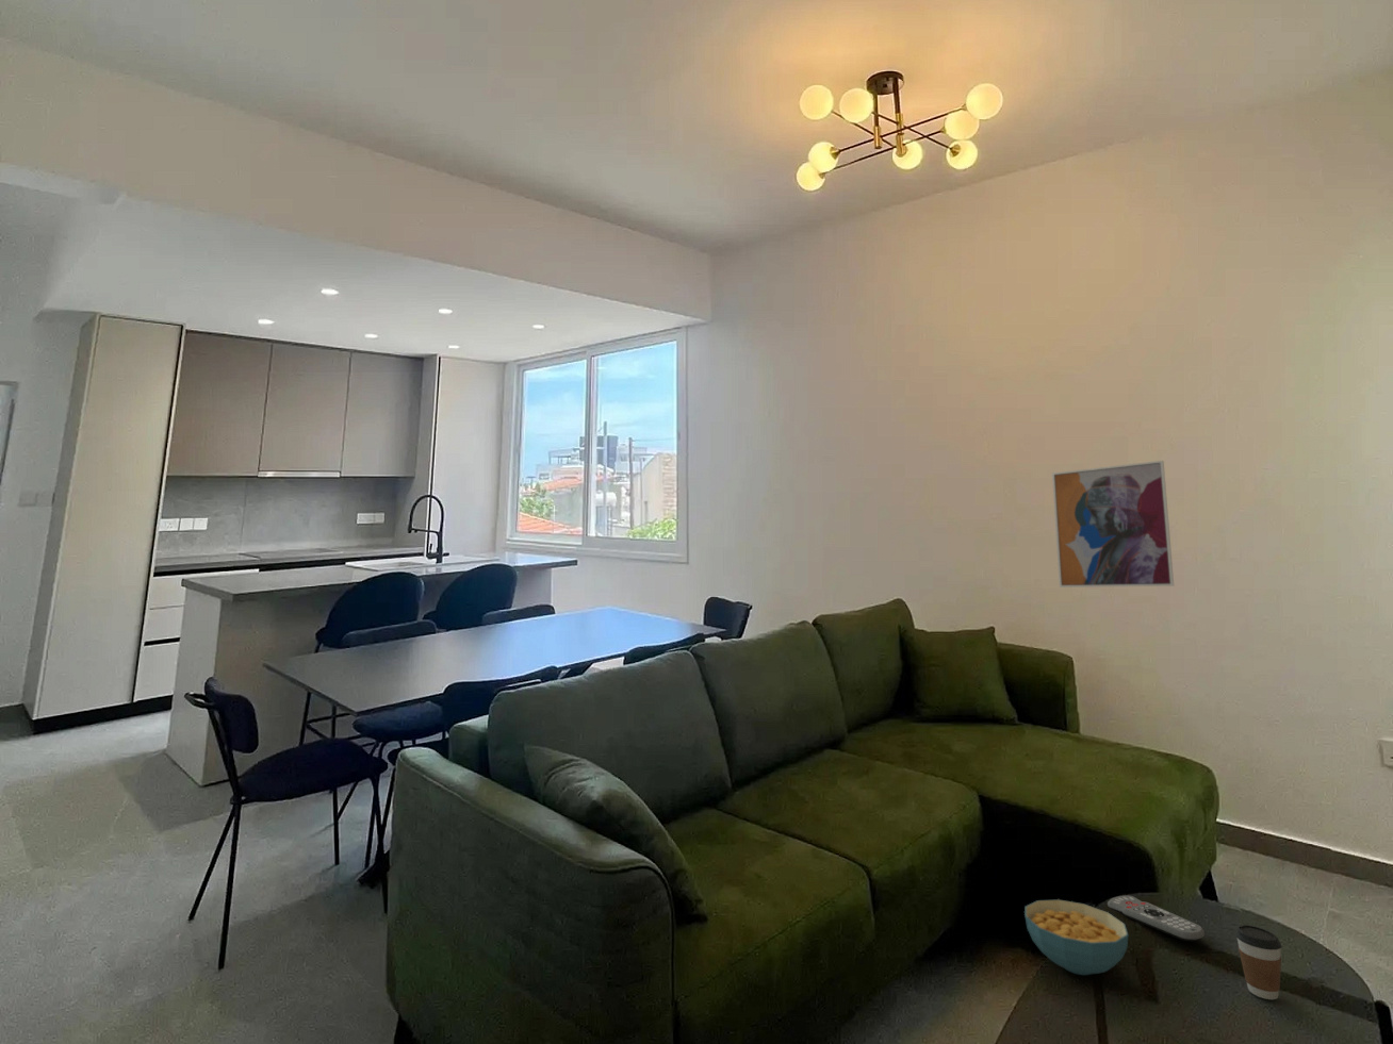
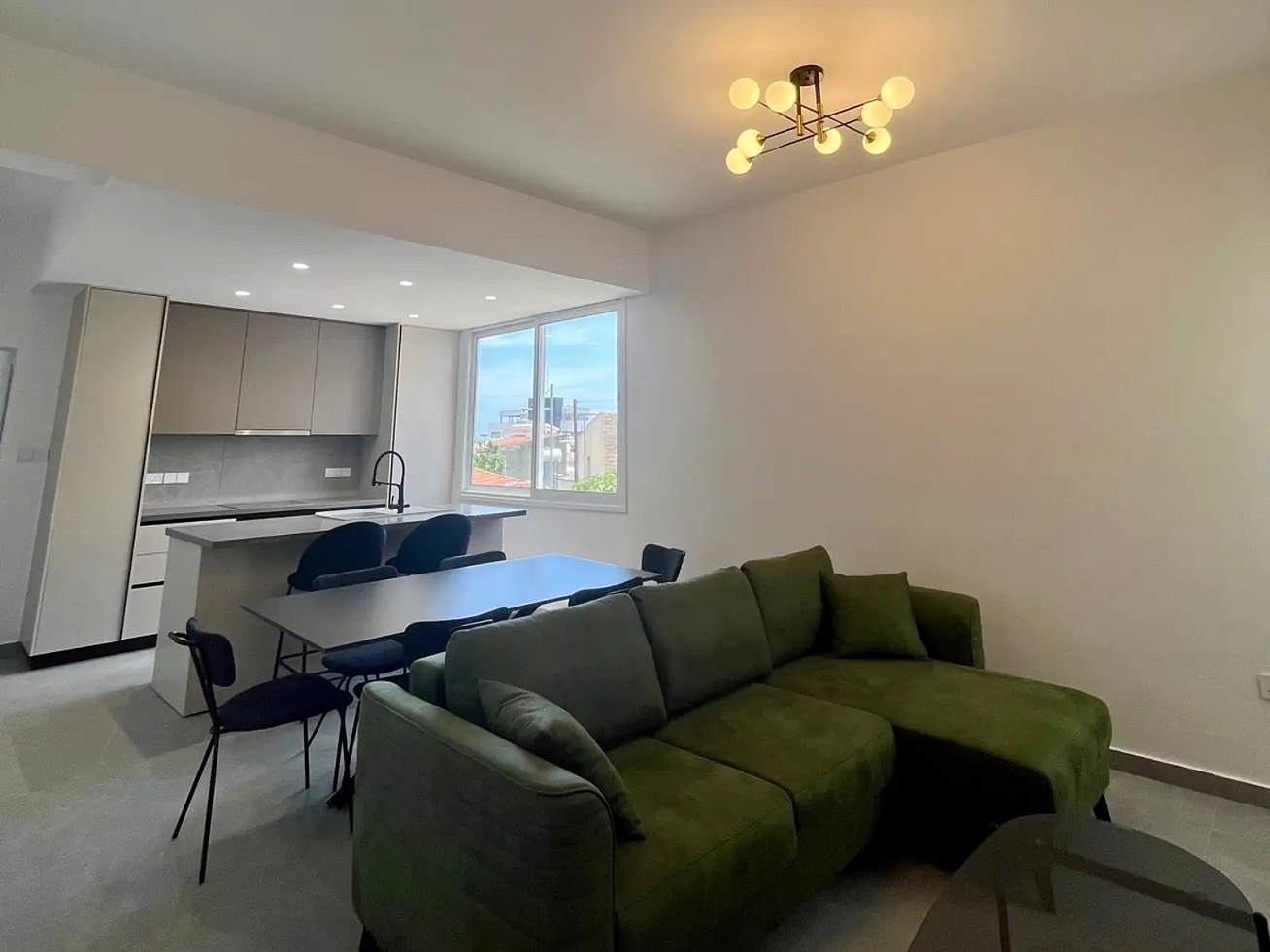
- cereal bowl (1076, 943)
- coffee cup (1260, 962)
- remote control (1155, 918)
- wall art (1109, 525)
